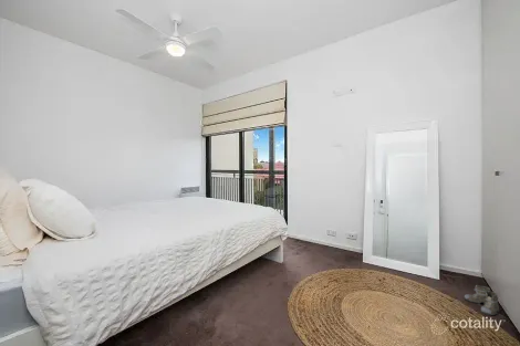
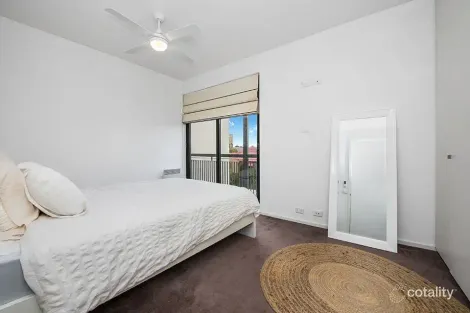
- boots (481, 297)
